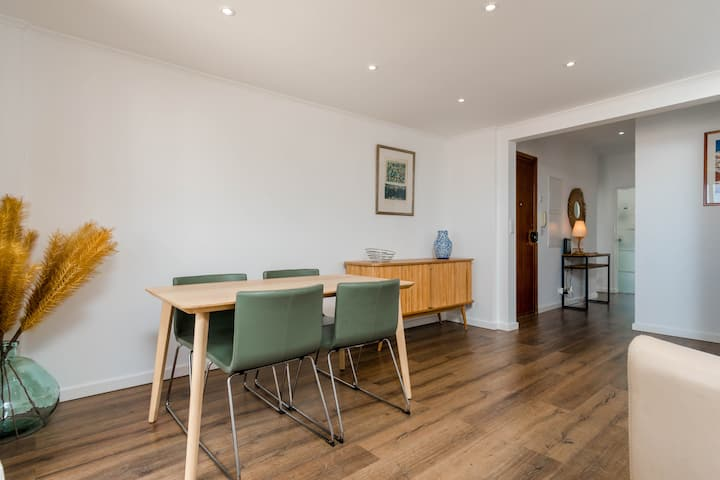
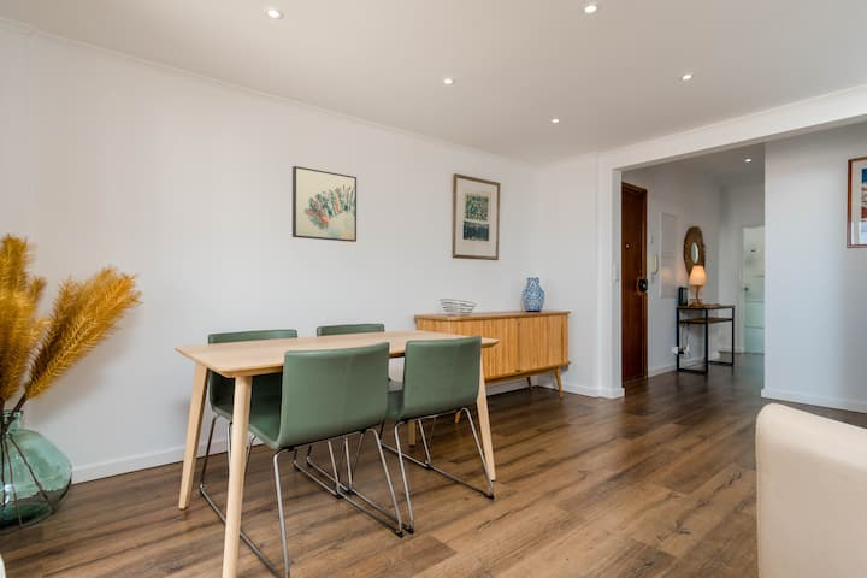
+ wall art (325, 205)
